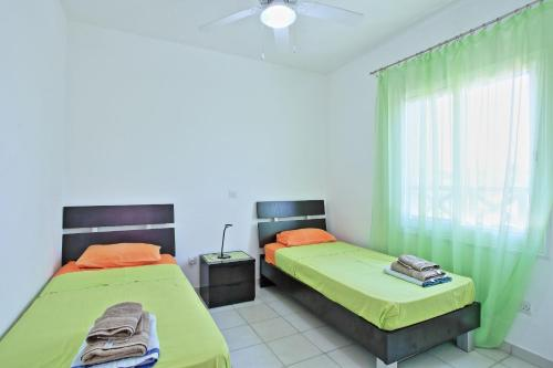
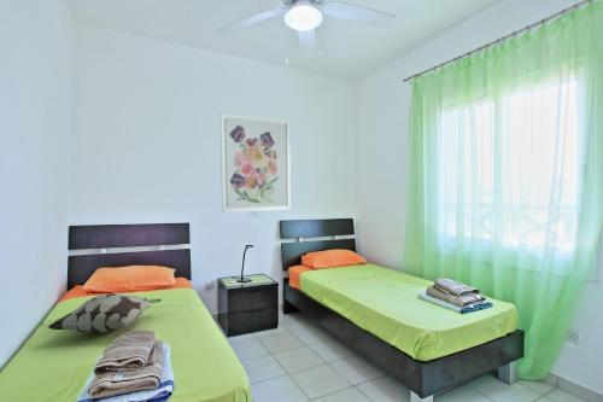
+ decorative pillow (111, 311)
+ wall art (257, 164)
